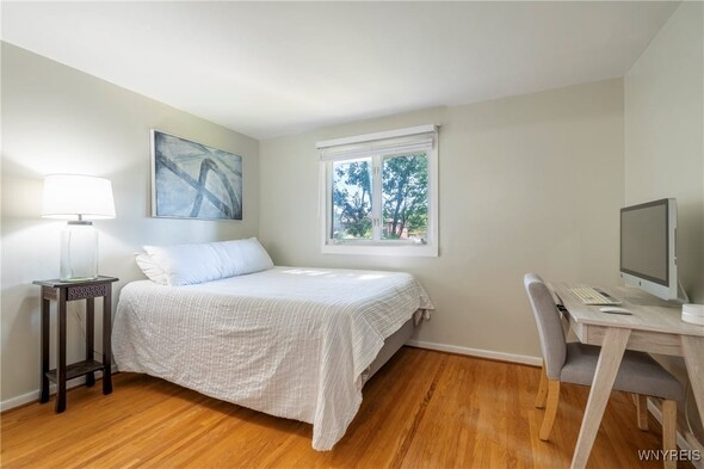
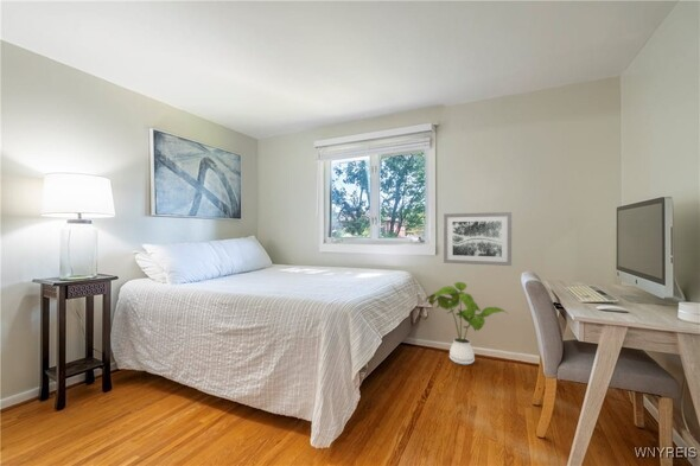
+ wall art (476, 238)
+ house plant (464, 326)
